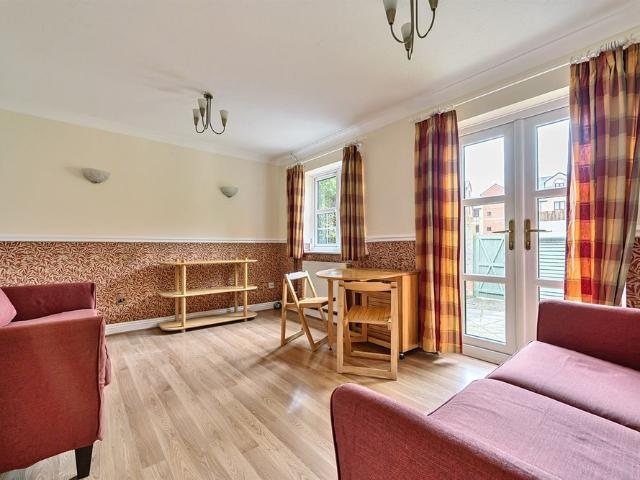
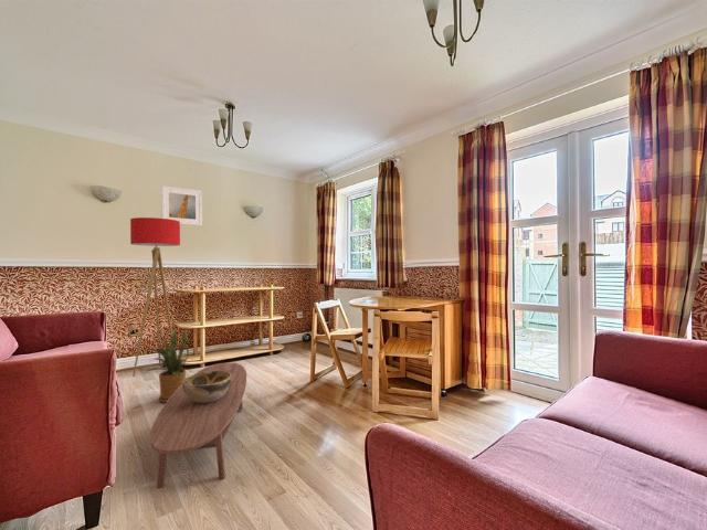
+ coffee table (209, 416)
+ decorative bowl (208, 388)
+ house plant (168, 364)
+ floor lamp (156, 295)
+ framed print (182, 205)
